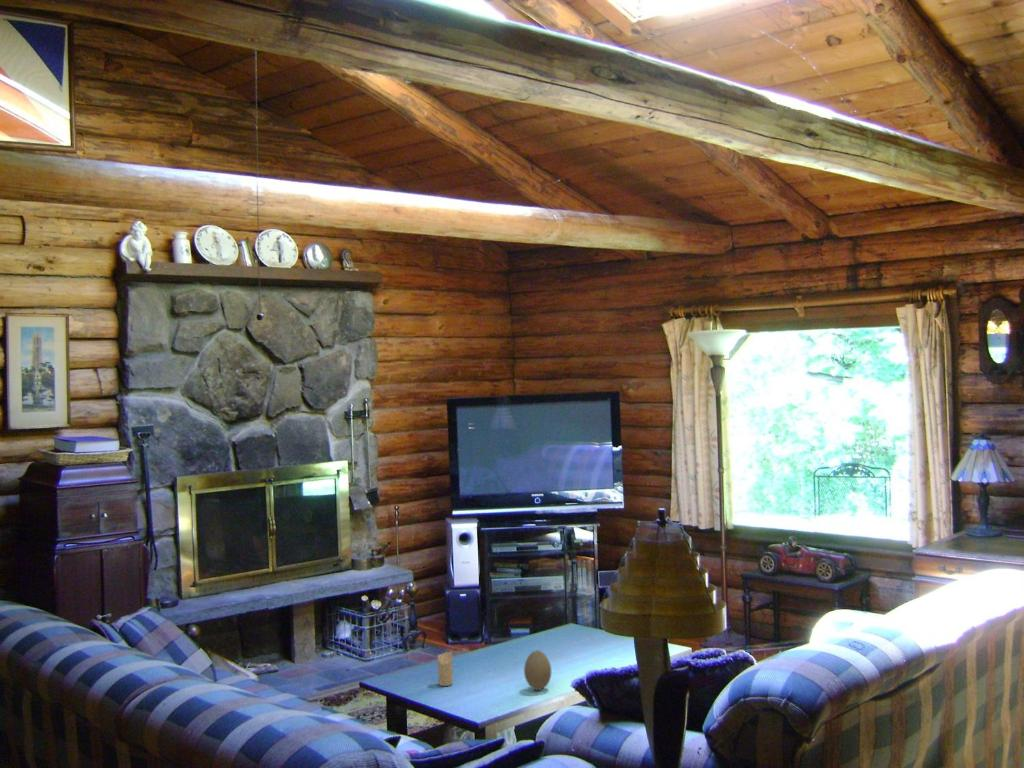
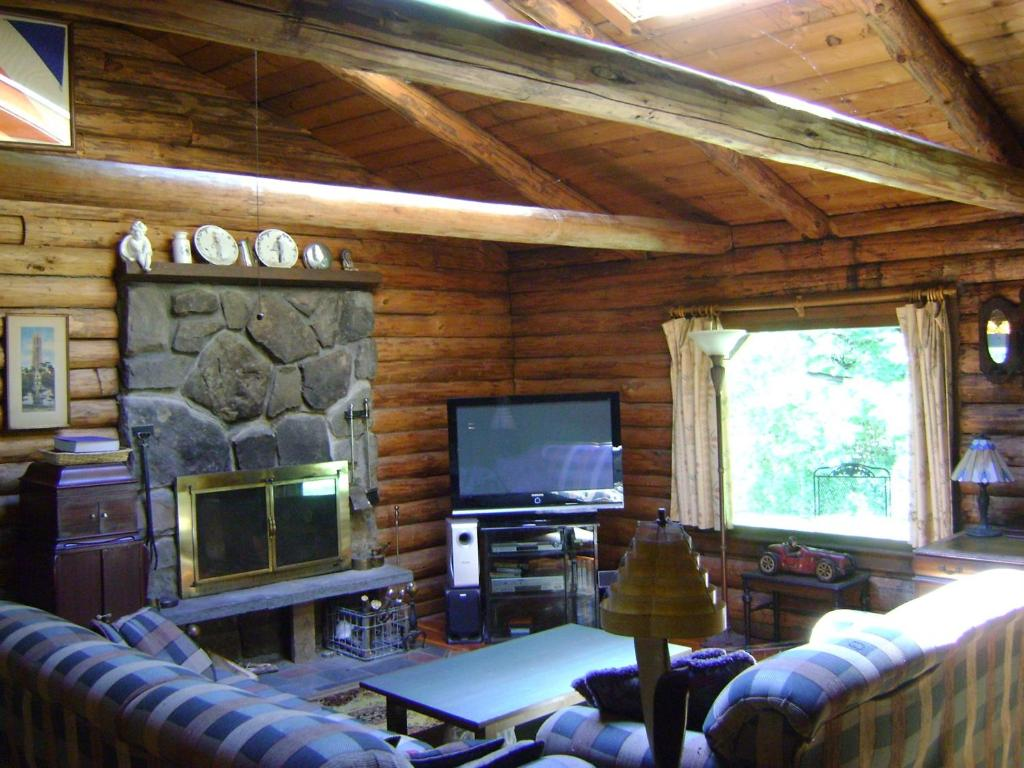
- decorative egg (537, 670)
- candle (445, 669)
